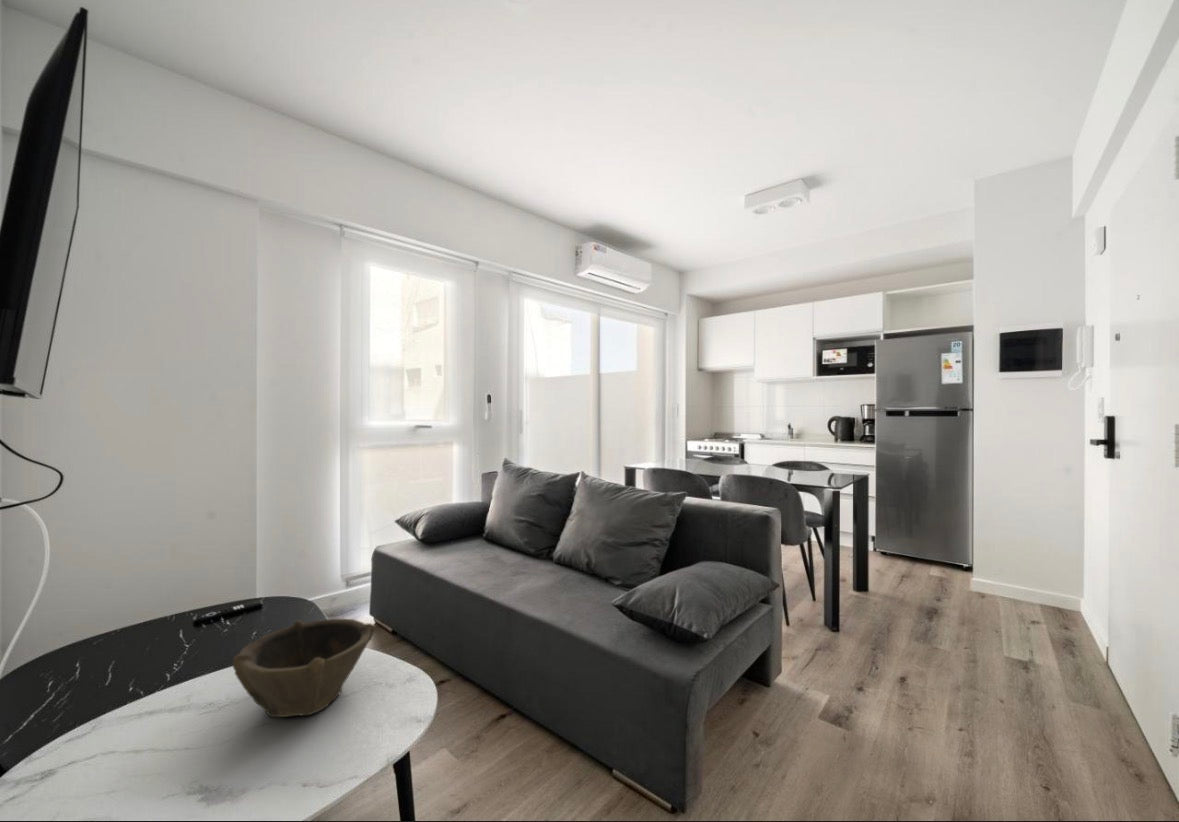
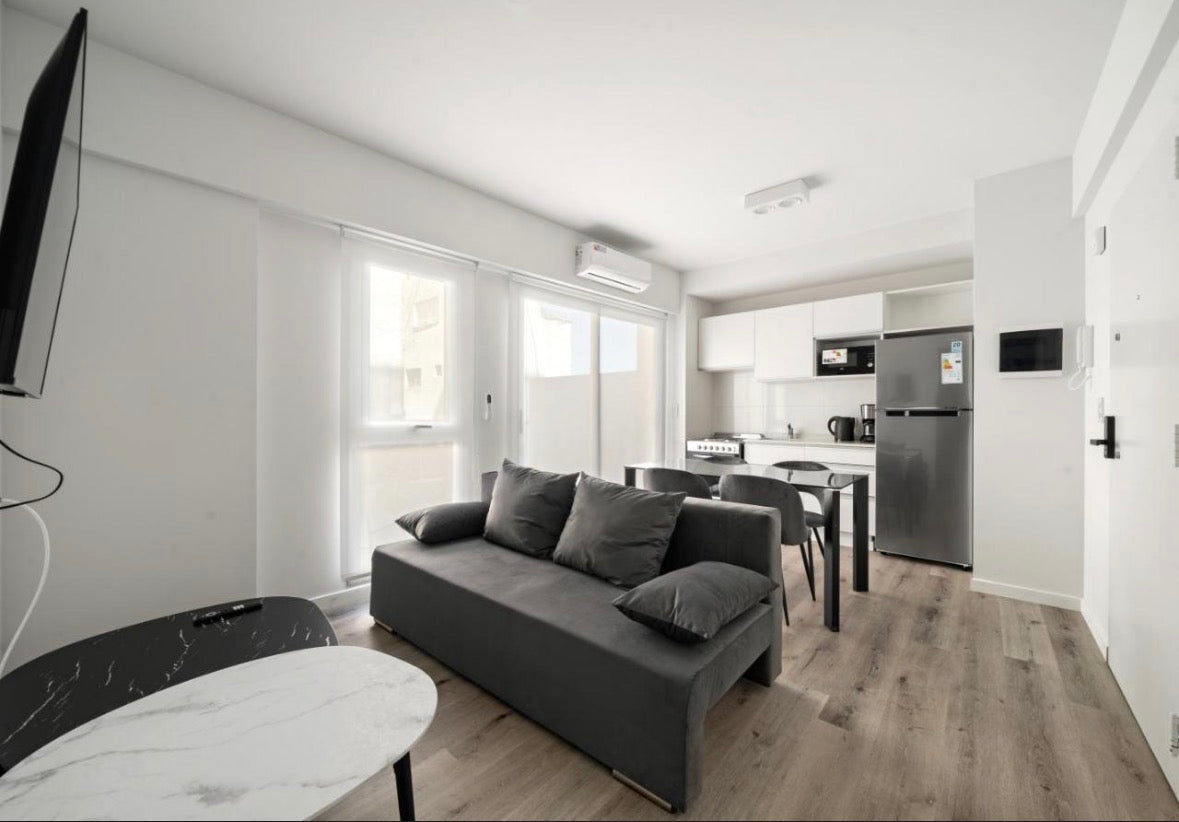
- bowl (309, 667)
